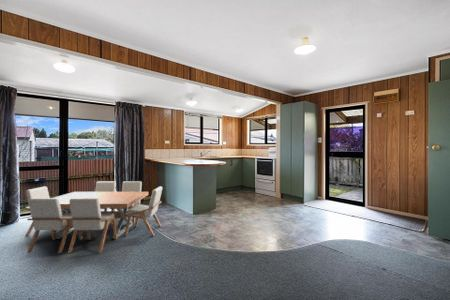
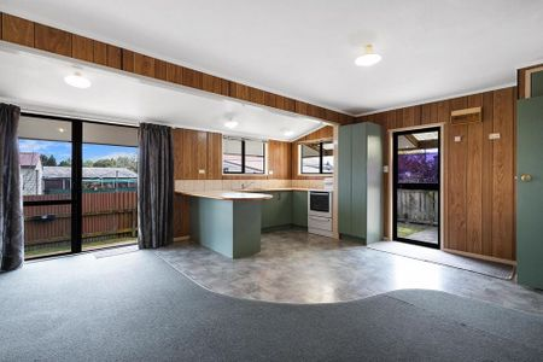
- dining table (97, 209)
